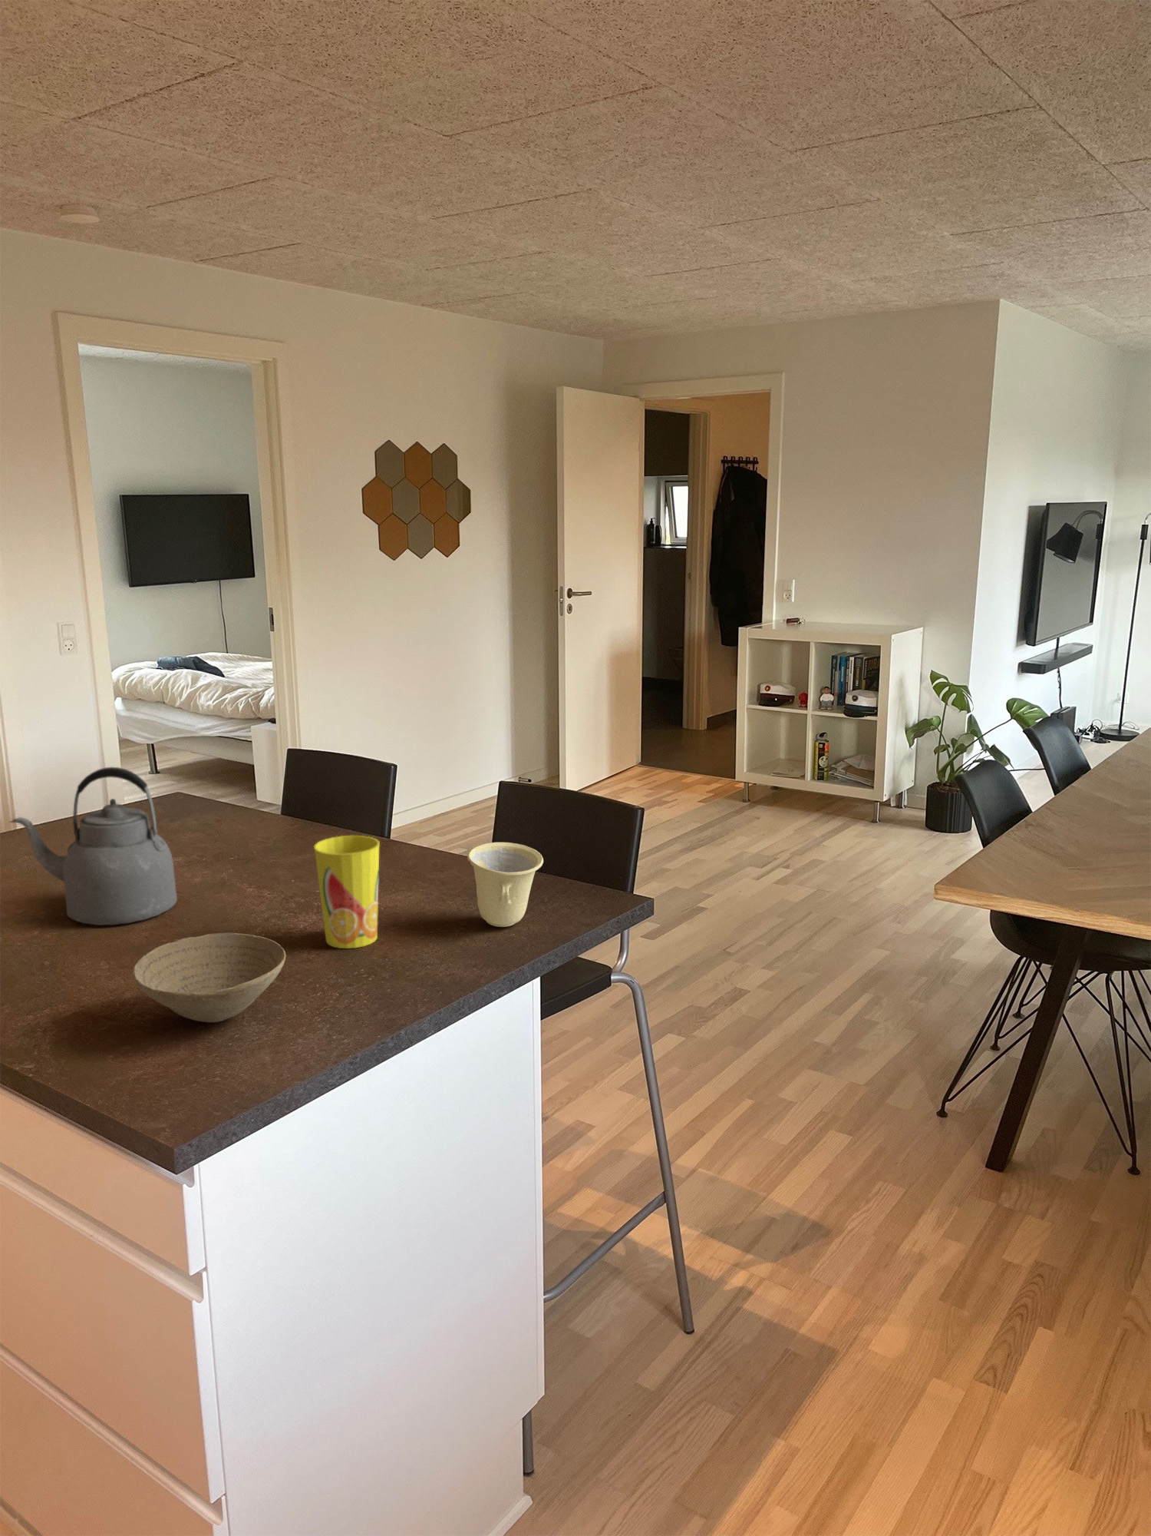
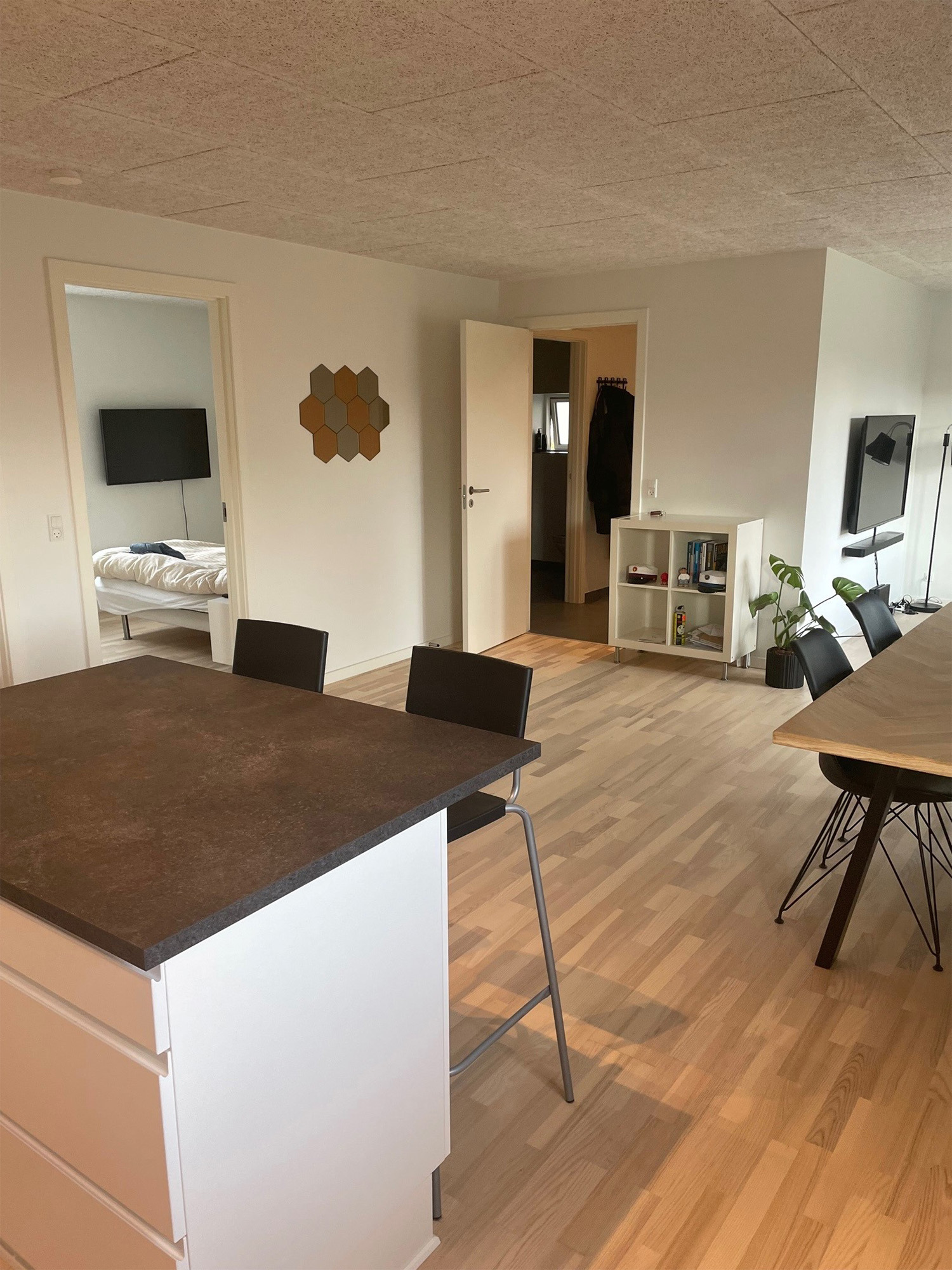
- cup (505, 888)
- cup (349, 891)
- kettle (91, 839)
- bowl (213, 987)
